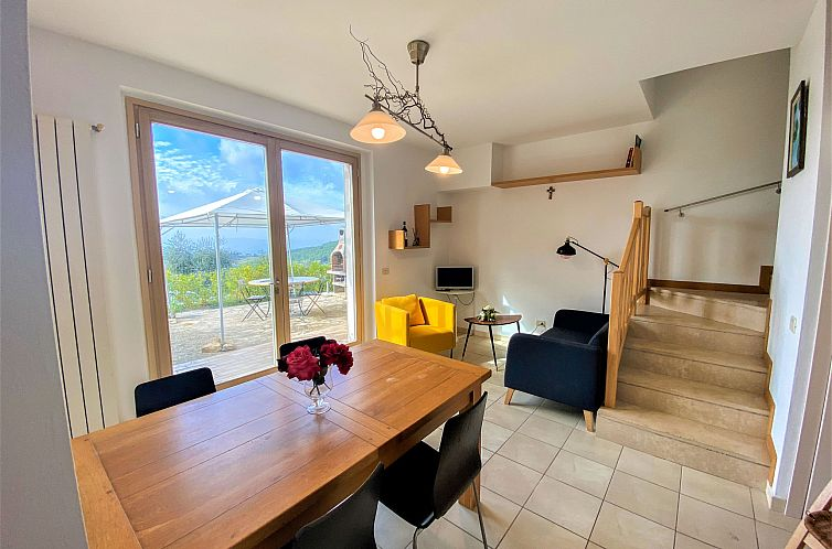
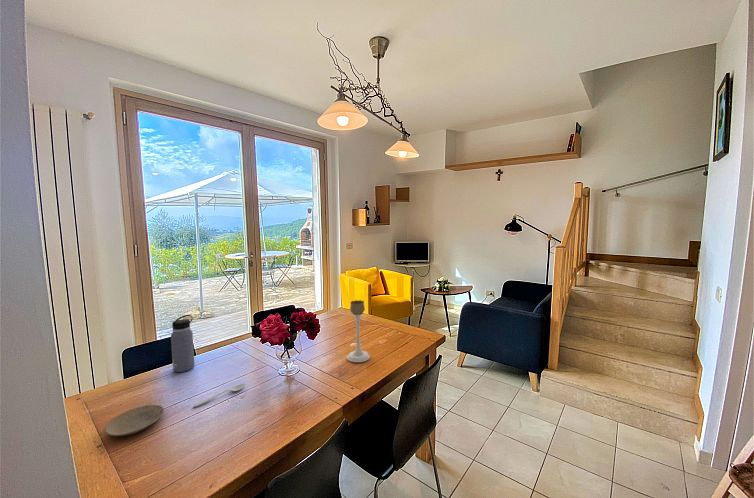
+ candle holder (357, 329)
+ water bottle (182, 341)
+ spoon (219, 394)
+ plate (136, 422)
